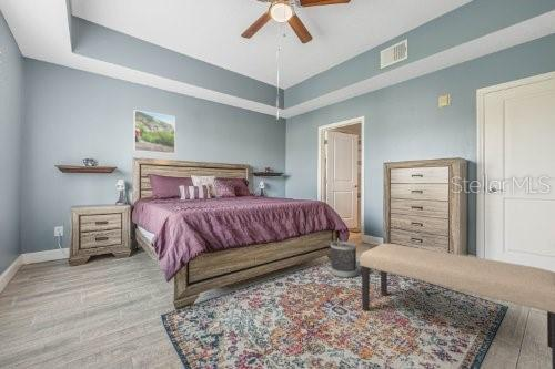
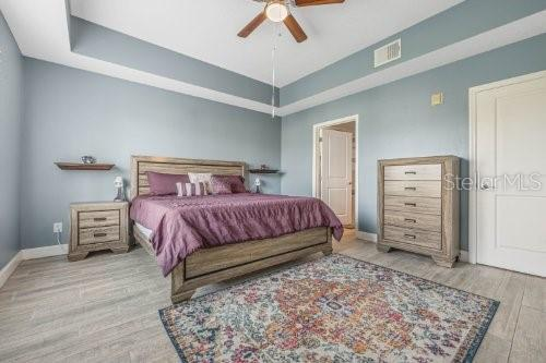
- wastebasket (343, 258)
- bench (446, 286)
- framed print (155, 132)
